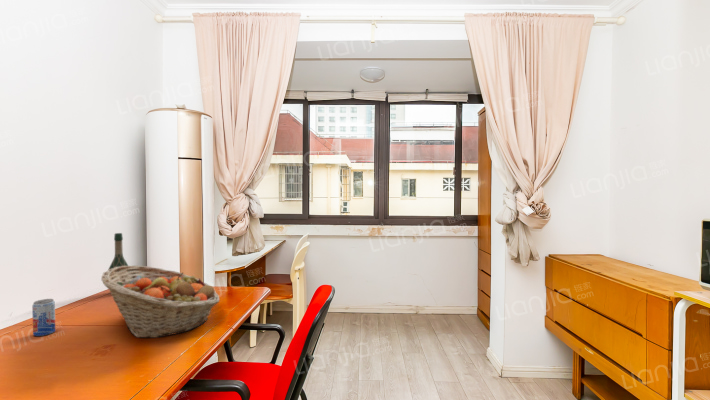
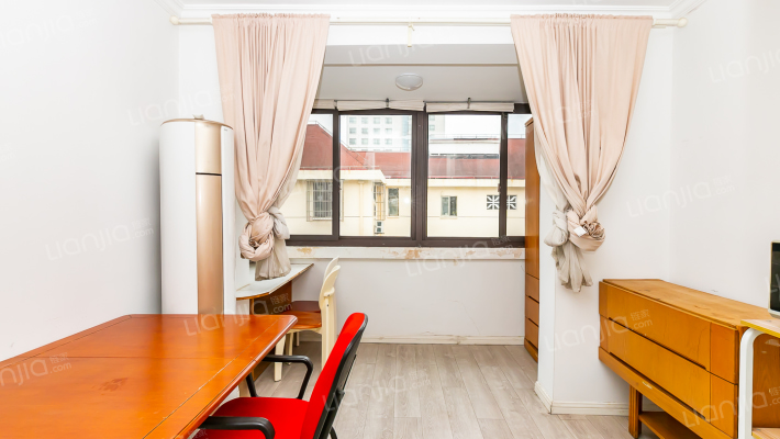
- fruit basket (164, 294)
- beverage can (44, 316)
- wine bottle (118, 263)
